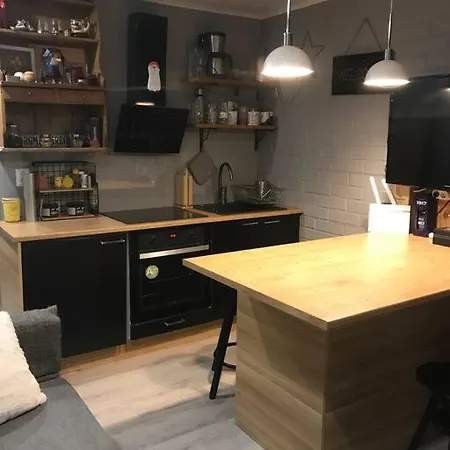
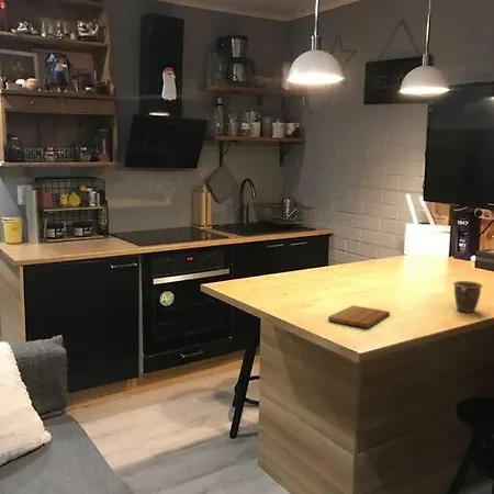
+ cutting board (359, 315)
+ mug (465, 296)
